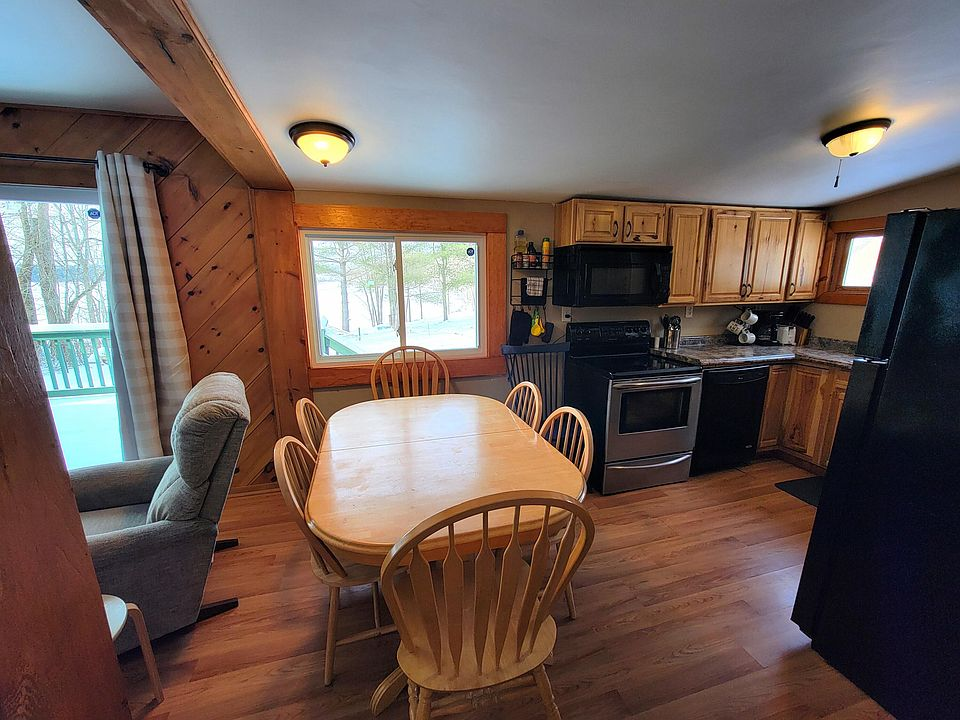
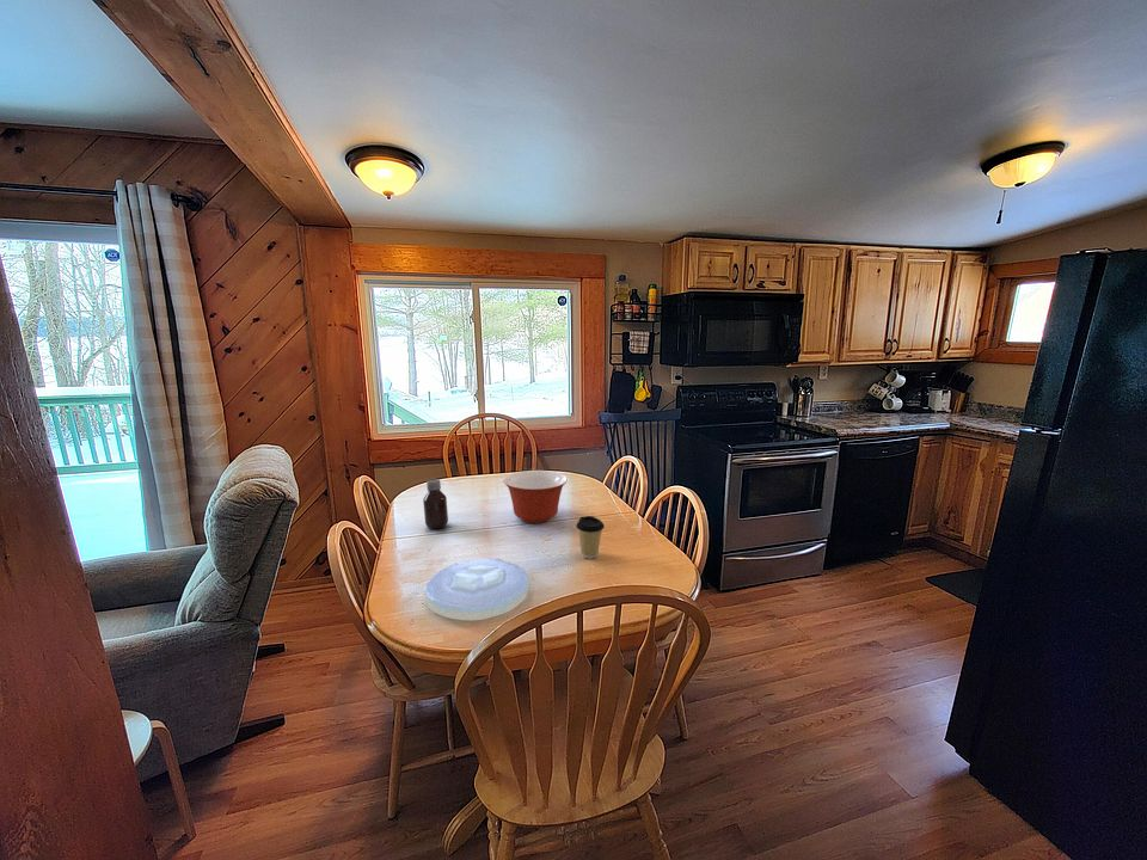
+ bottle (435, 503)
+ coffee cup (589, 538)
+ plate (478, 583)
+ mixing bowl (535, 498)
